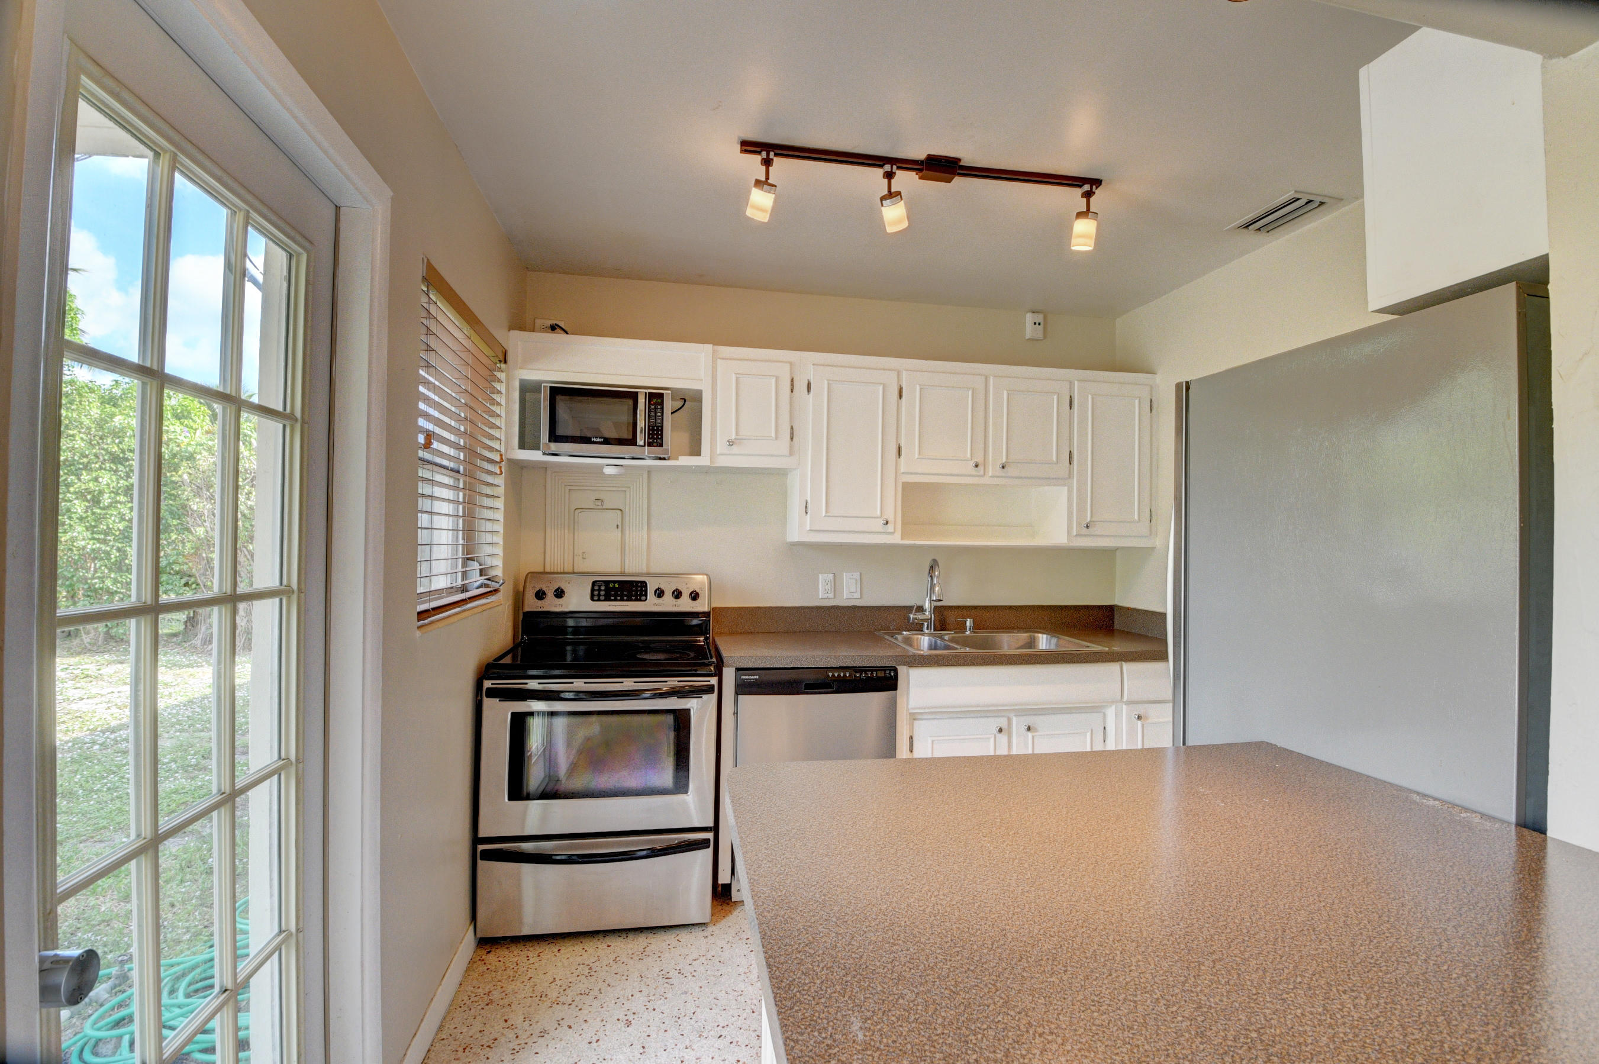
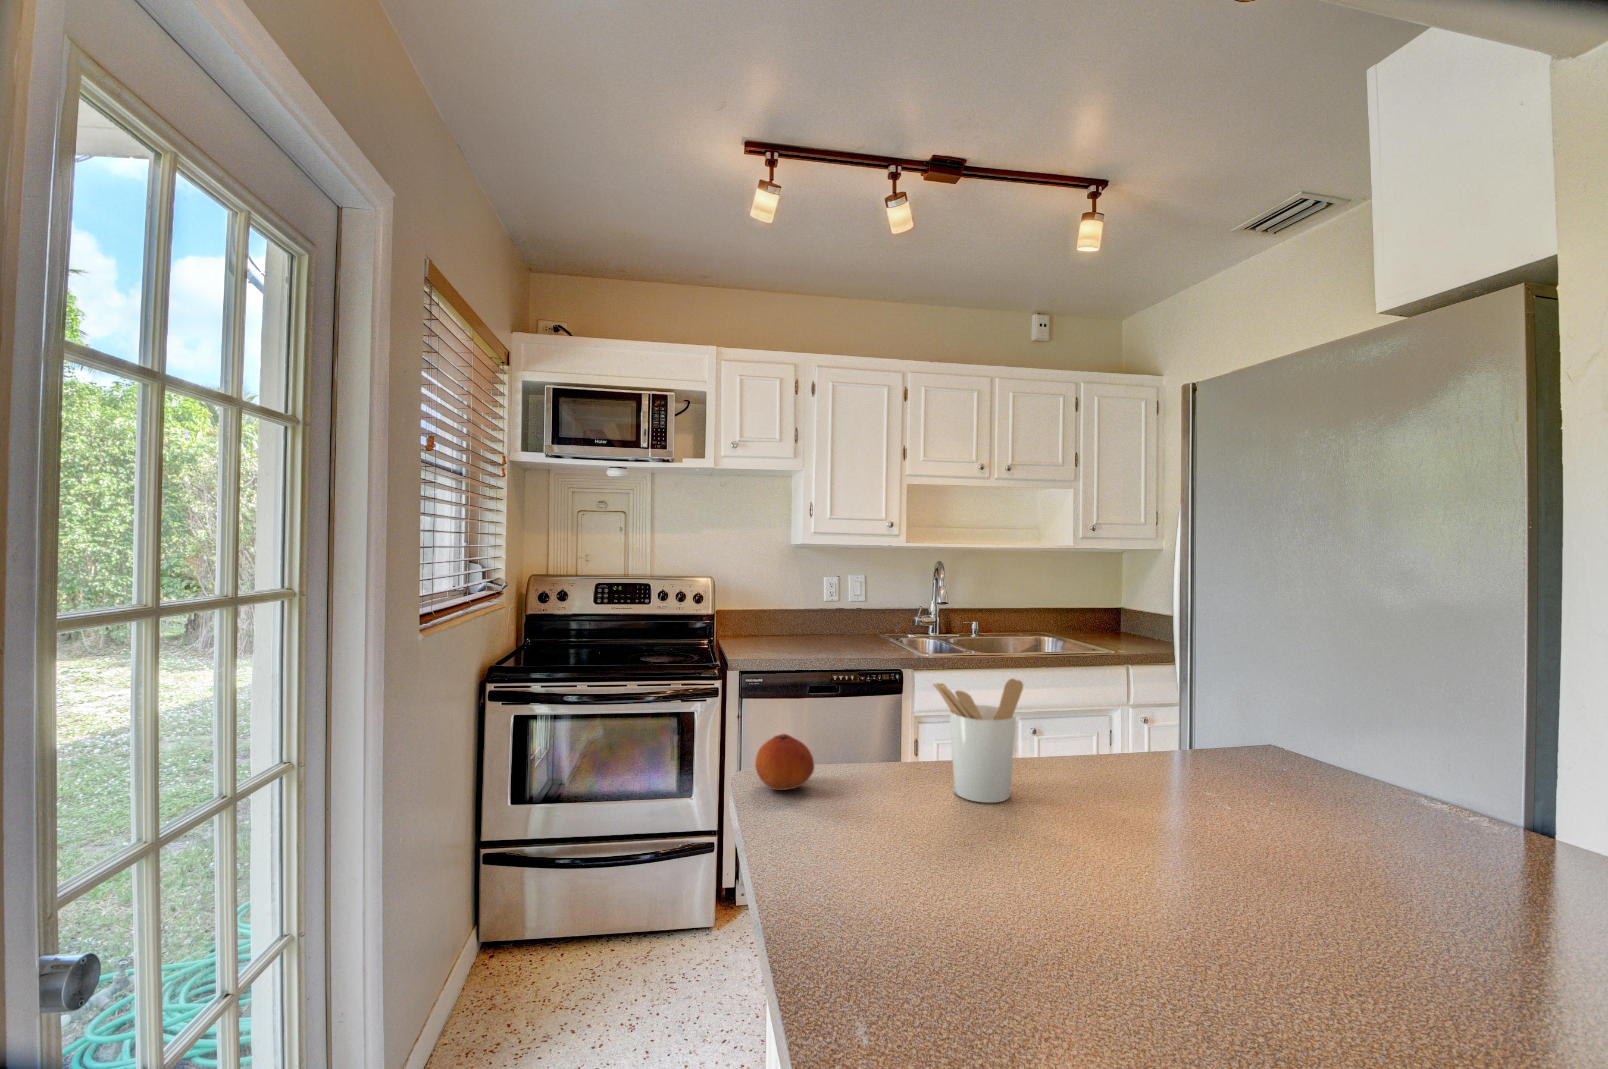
+ fruit (785, 761)
+ utensil holder (973, 735)
